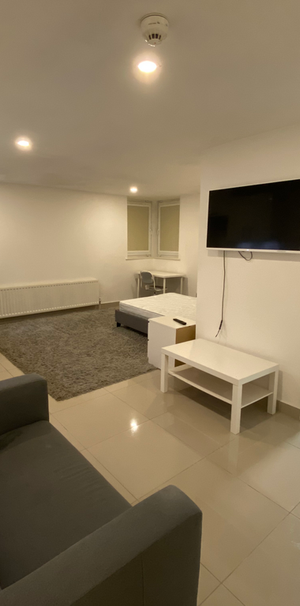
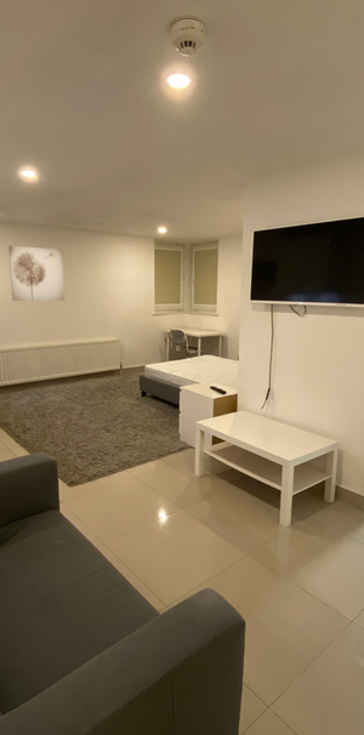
+ wall art (38, 274)
